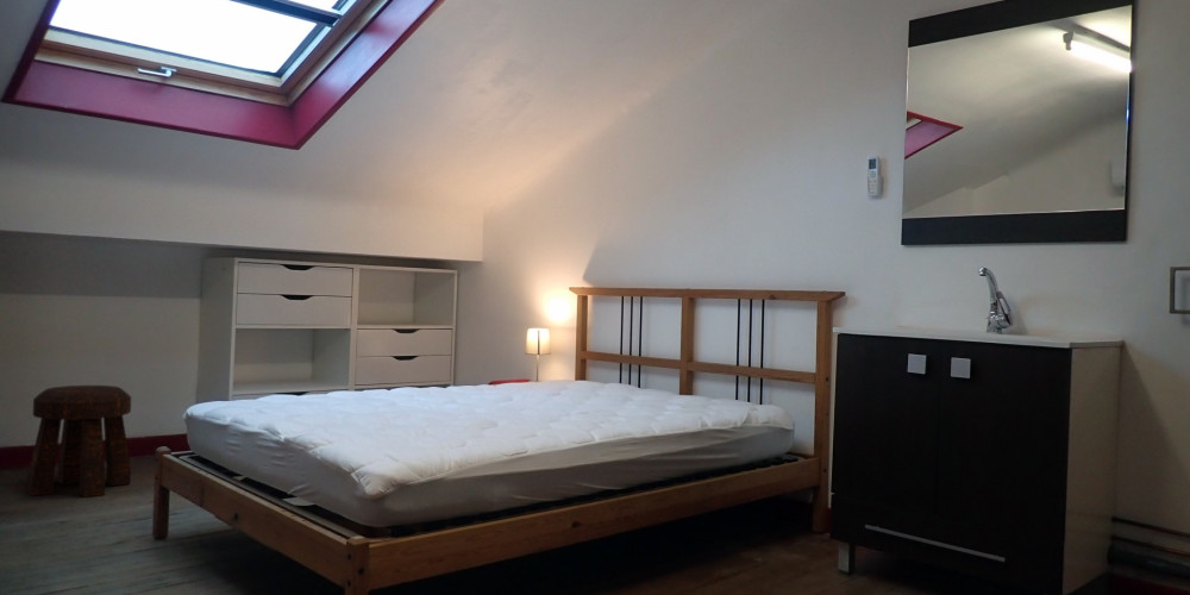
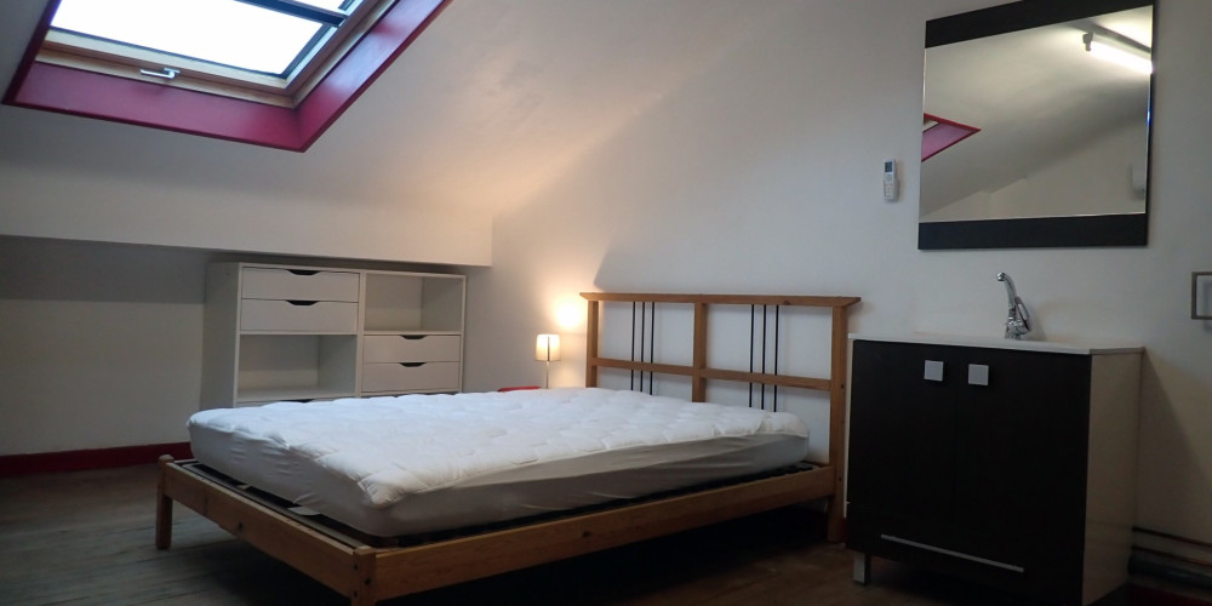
- stool (82, 437)
